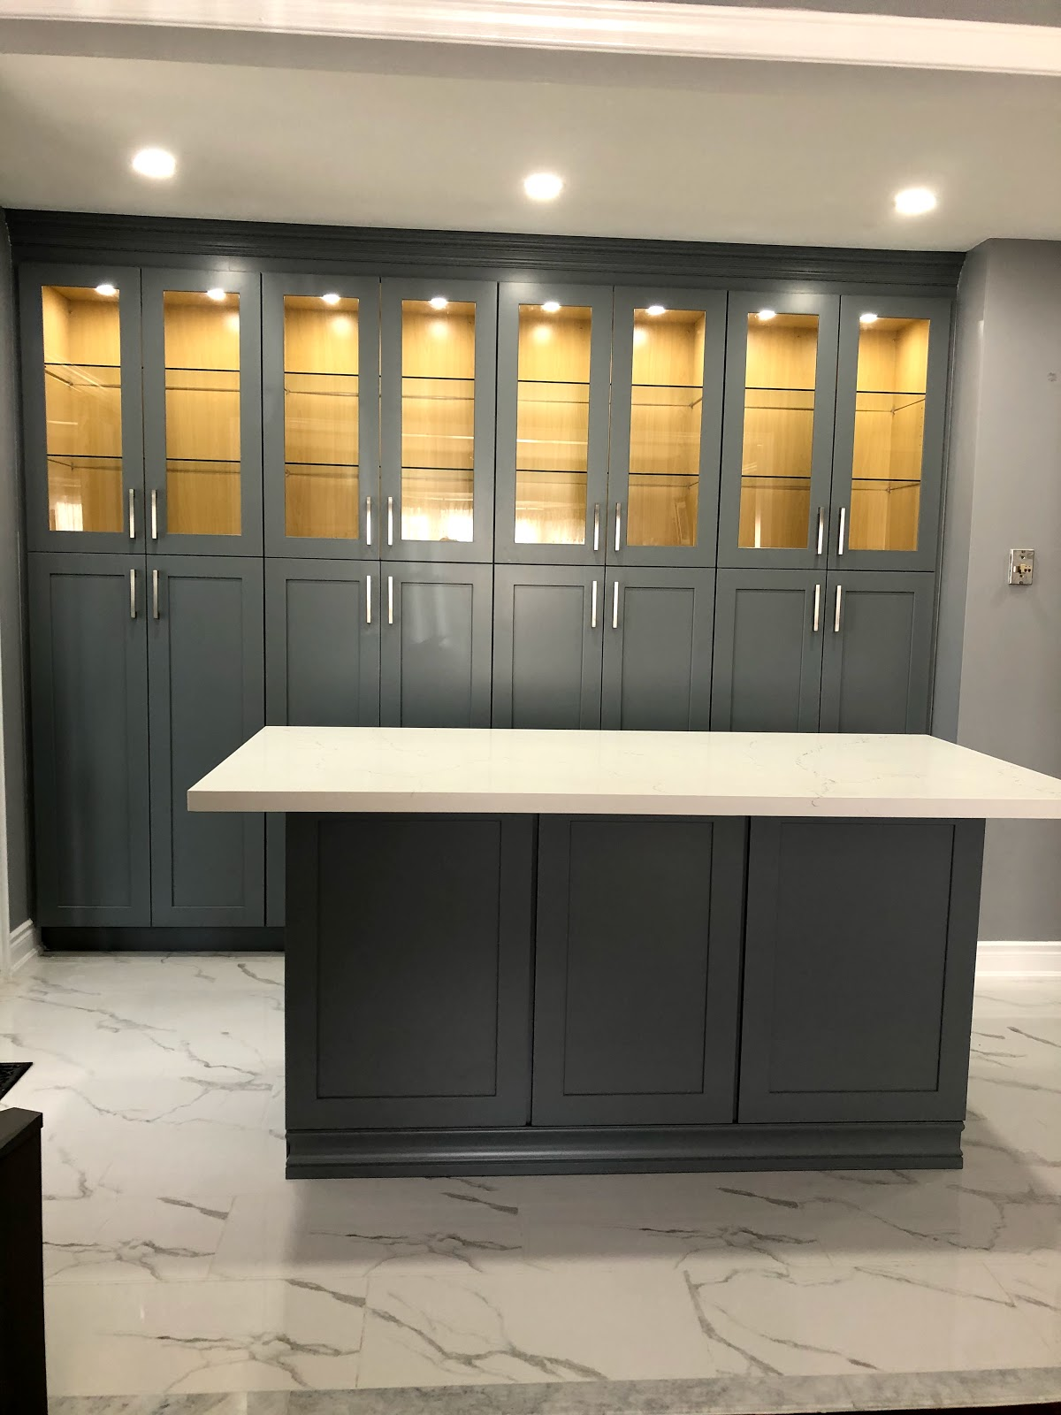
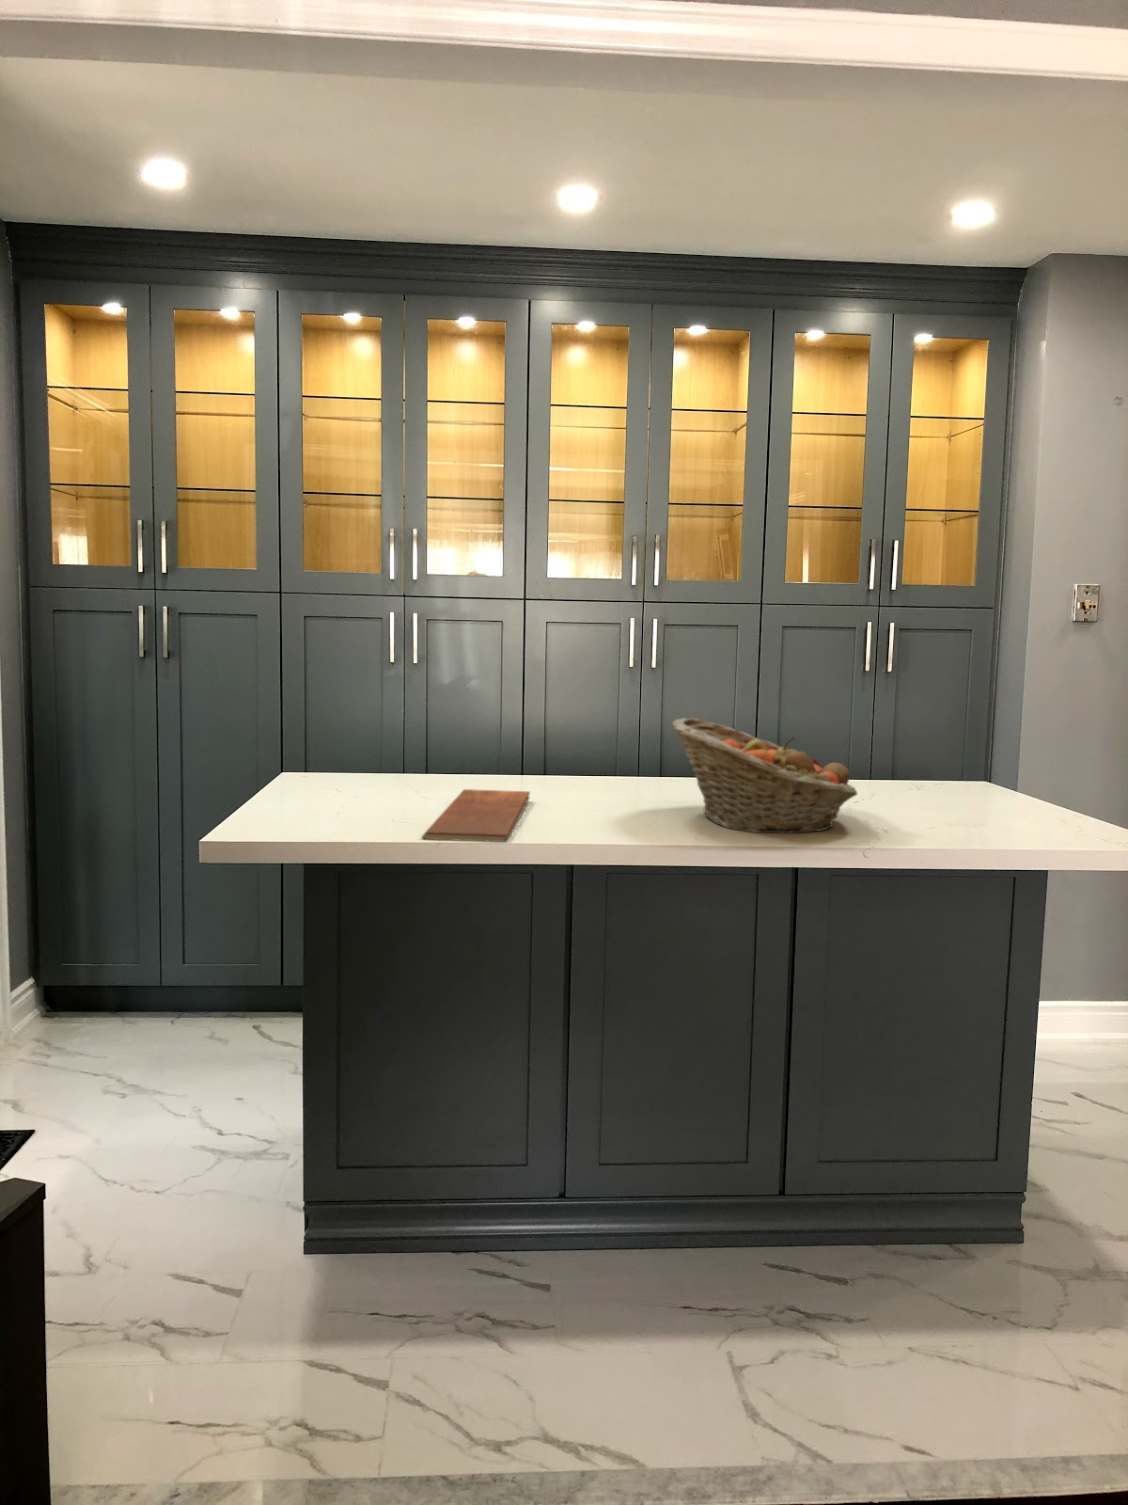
+ fruit basket (761, 770)
+ chopping board (481, 813)
